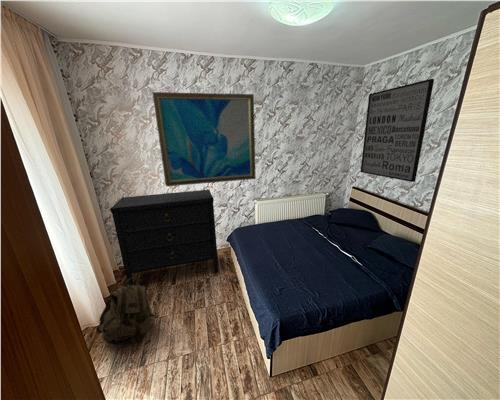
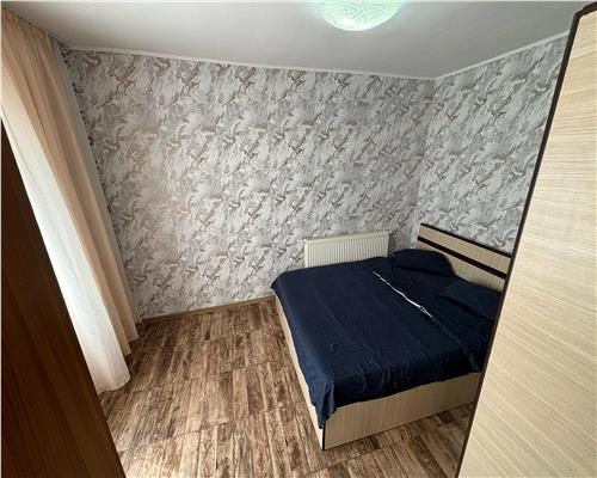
- wall art (390, 134)
- wall art (209, 140)
- dresser (171, 236)
- backpack (123, 309)
